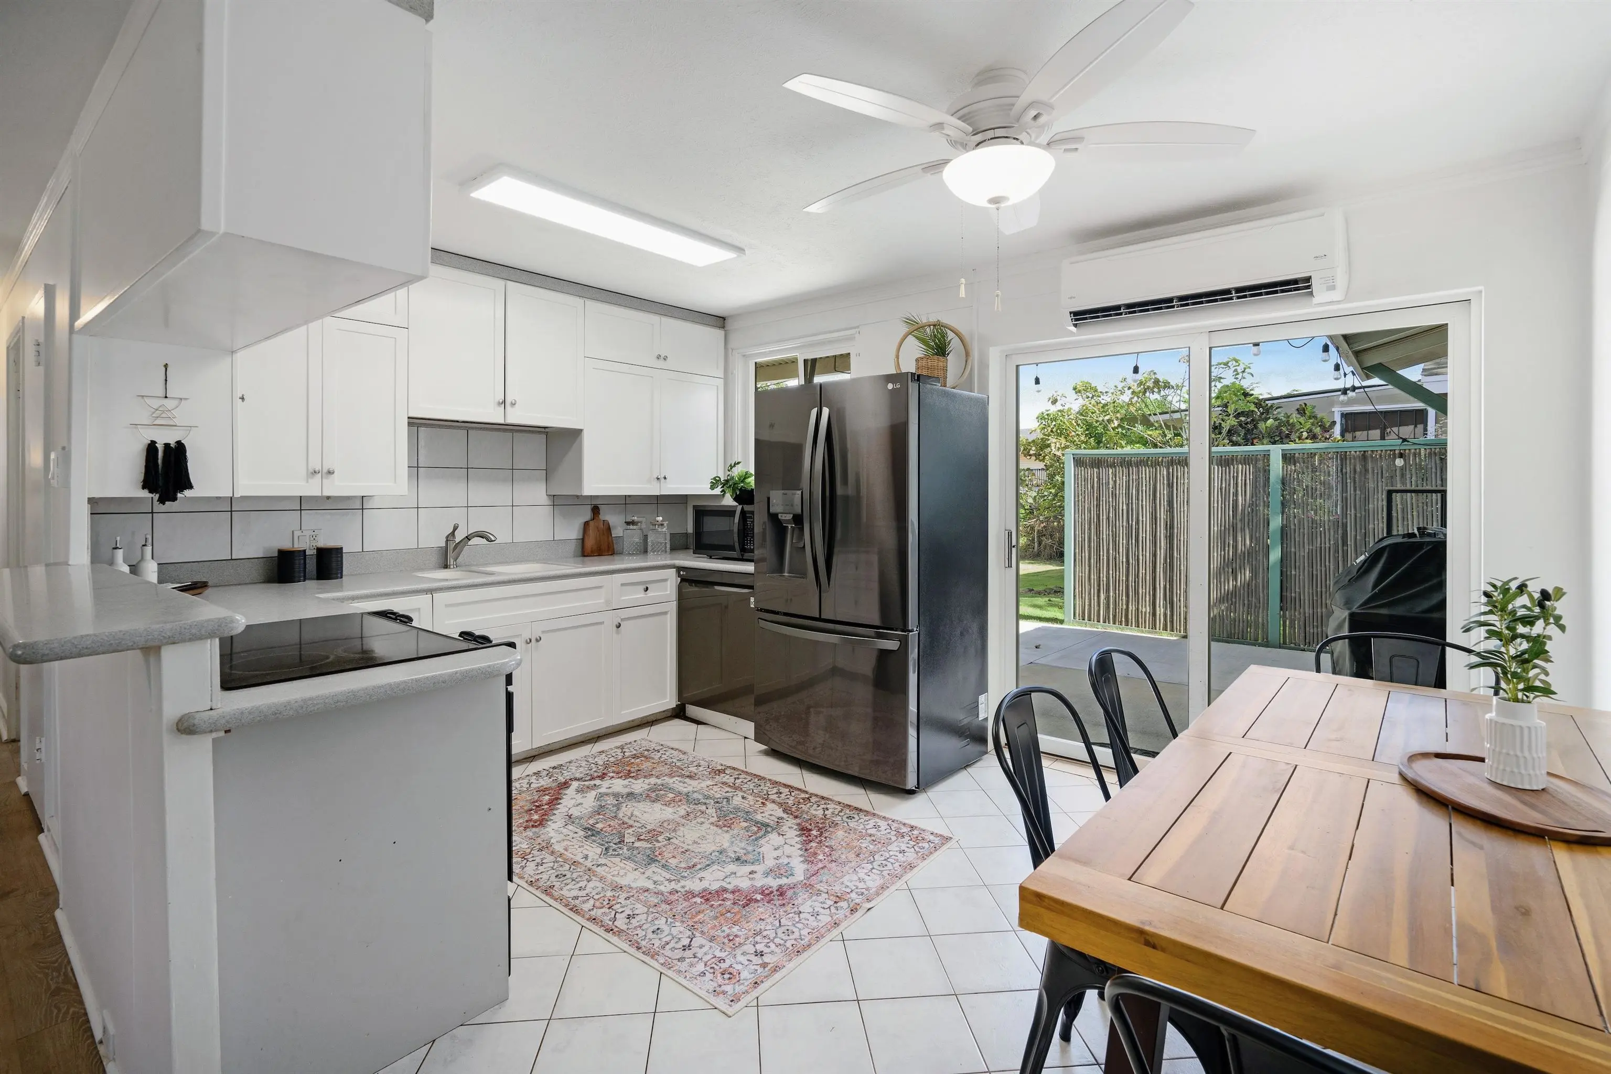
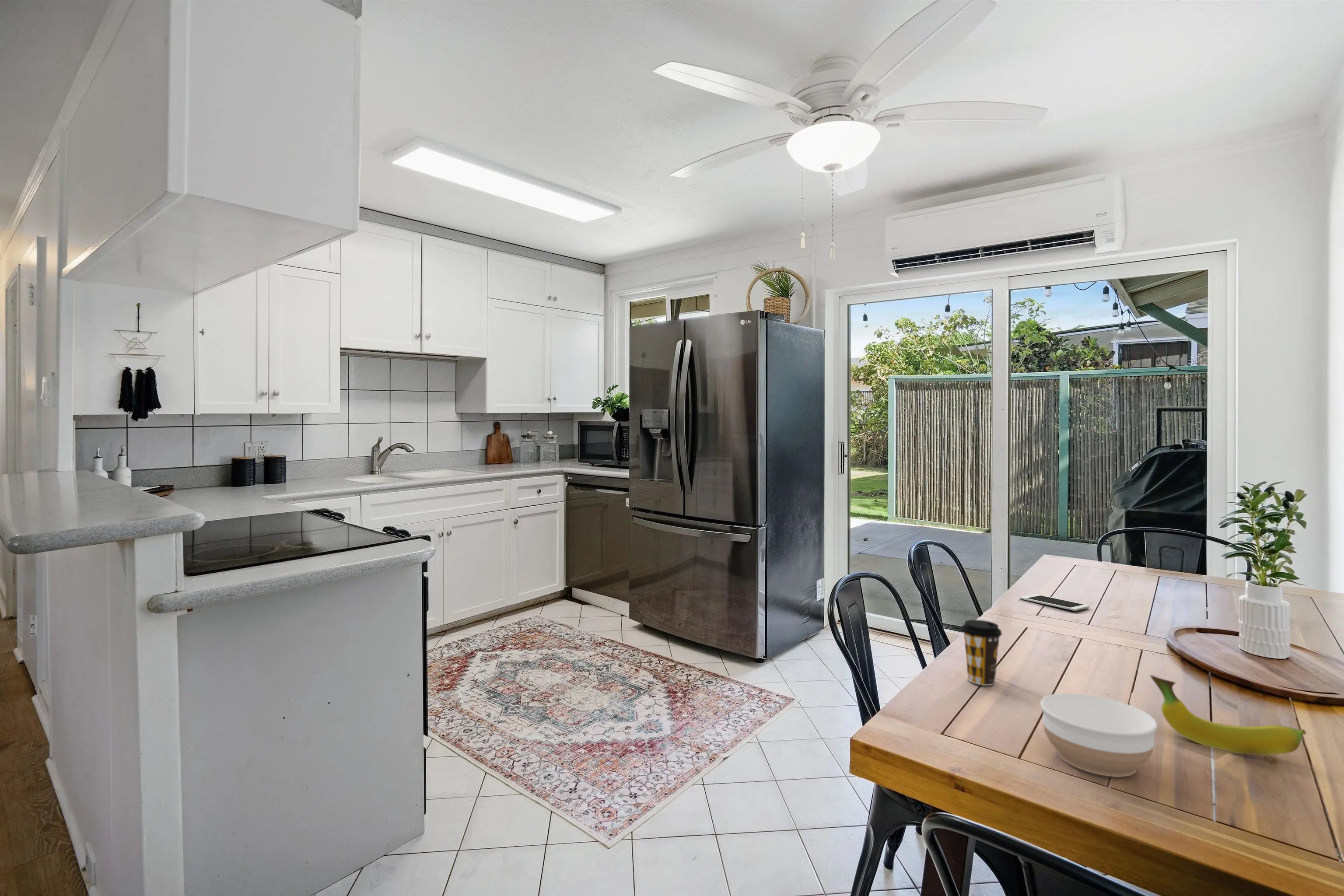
+ coffee cup (981, 652)
+ cell phone (1054, 602)
+ fruit (1222, 724)
+ bowl (1096, 735)
